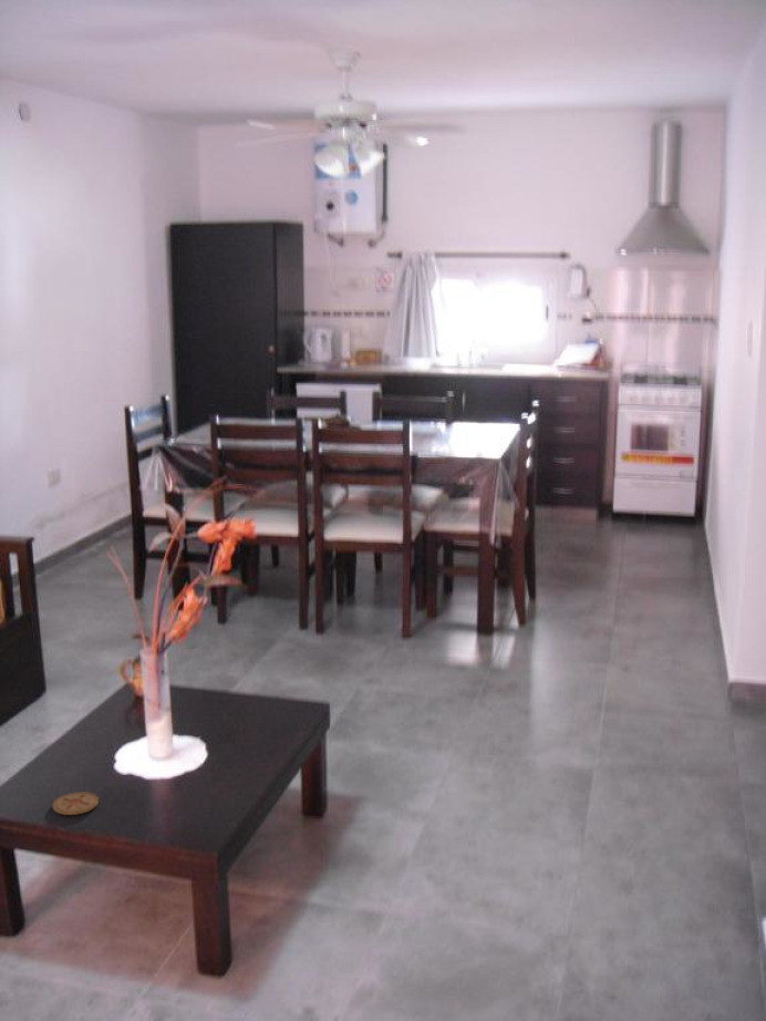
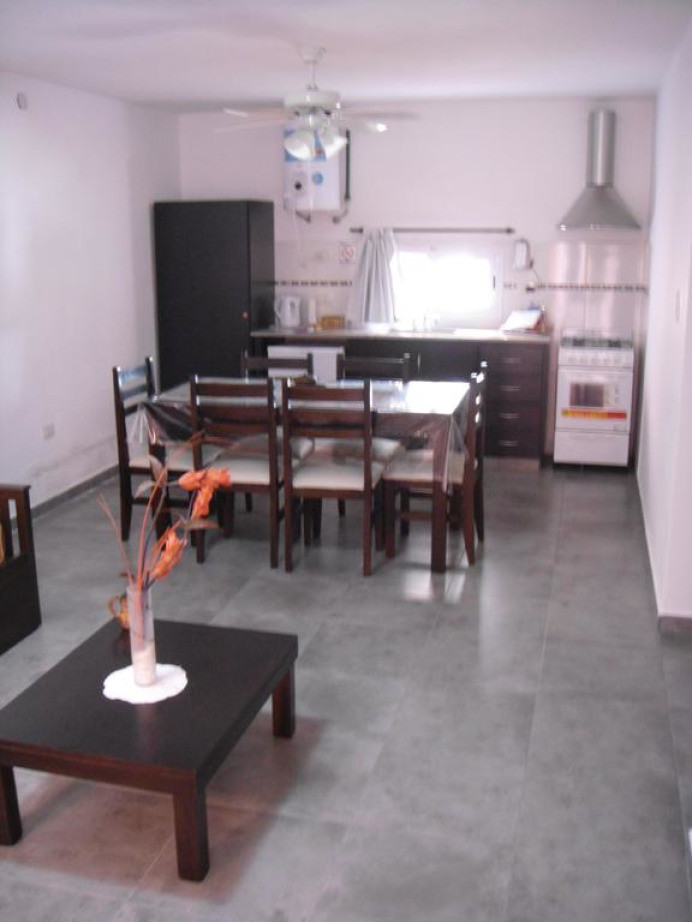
- coaster (75, 803)
